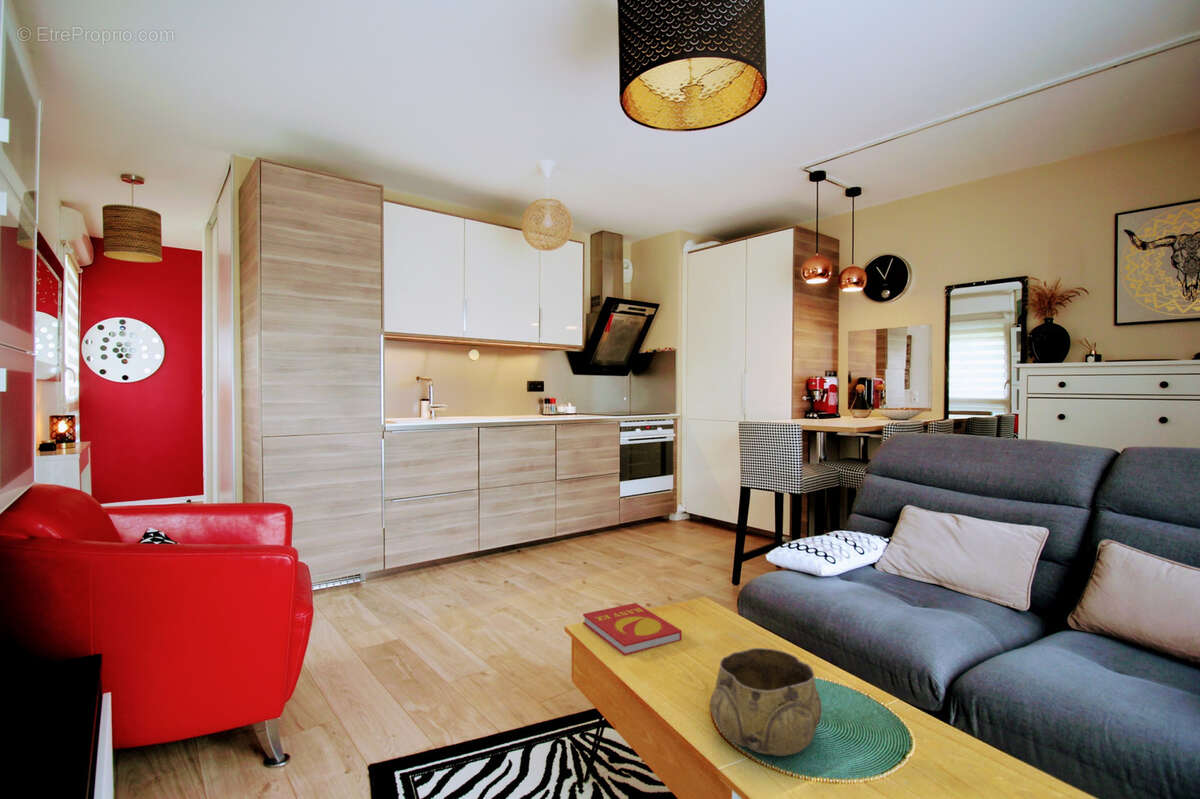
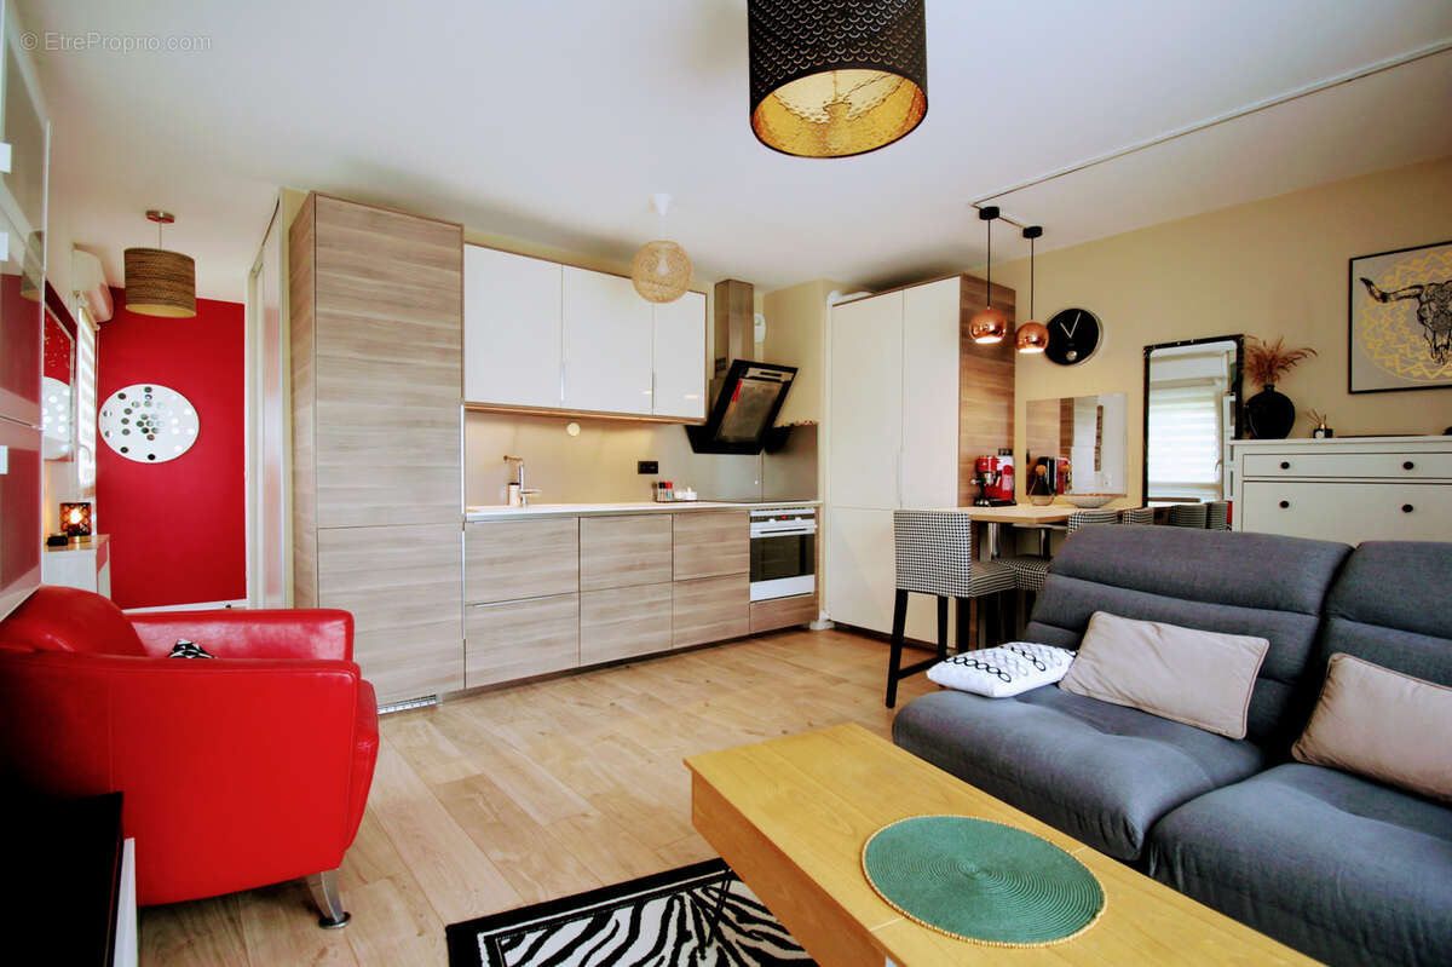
- book (630, 627)
- decorative bowl (765, 703)
